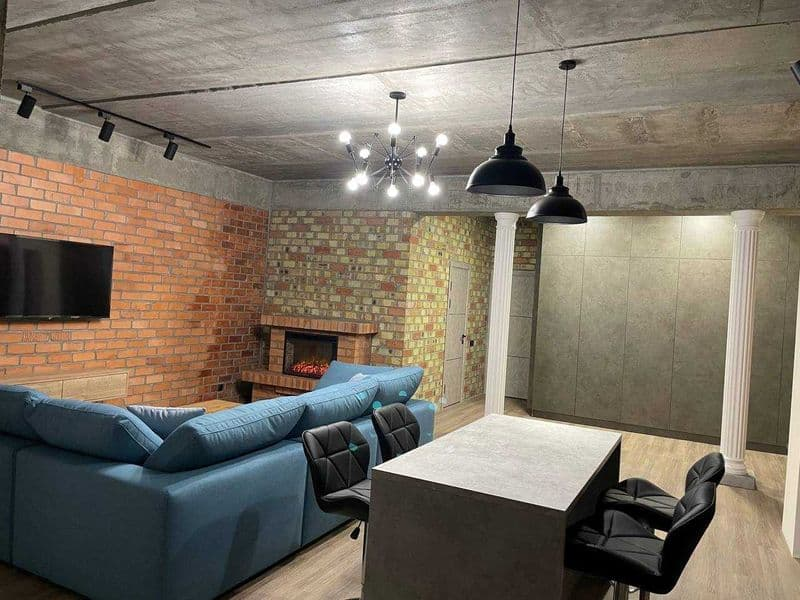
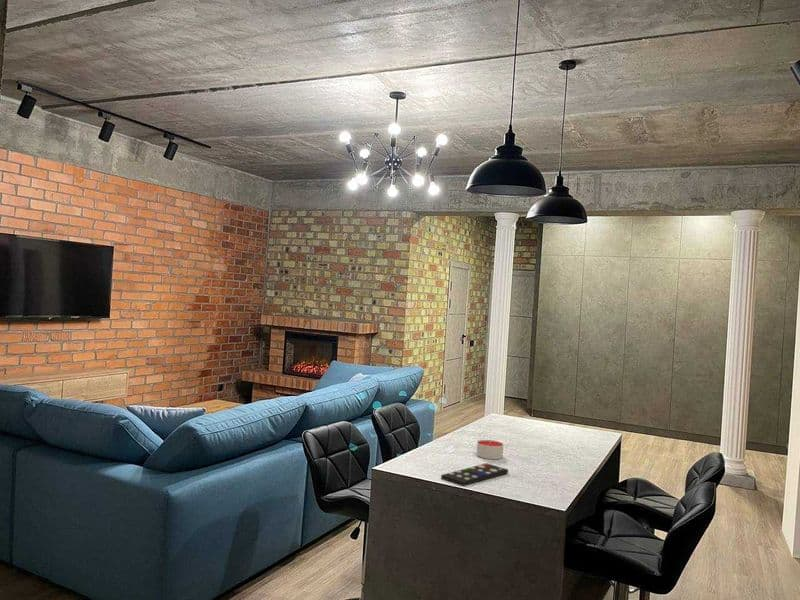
+ candle (489, 448)
+ remote control (475, 473)
